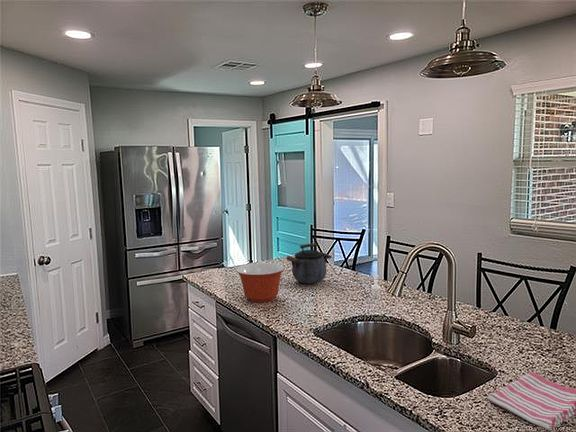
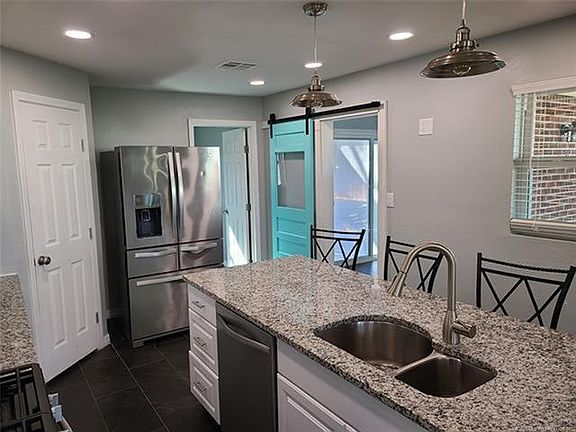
- kettle (309, 263)
- dish towel (537, 397)
- mixing bowl (260, 283)
